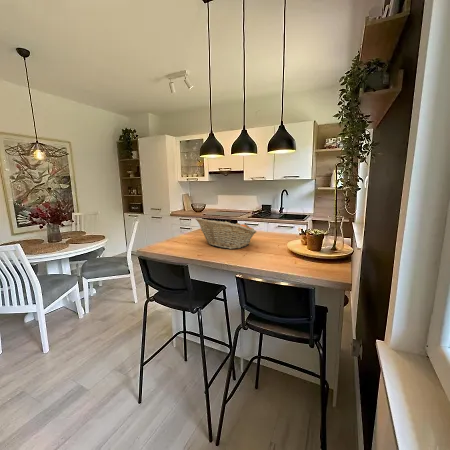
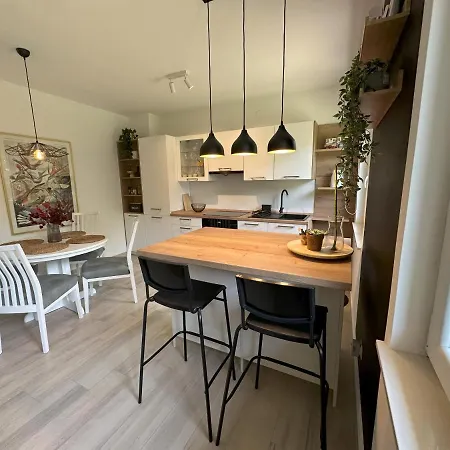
- fruit basket (225, 230)
